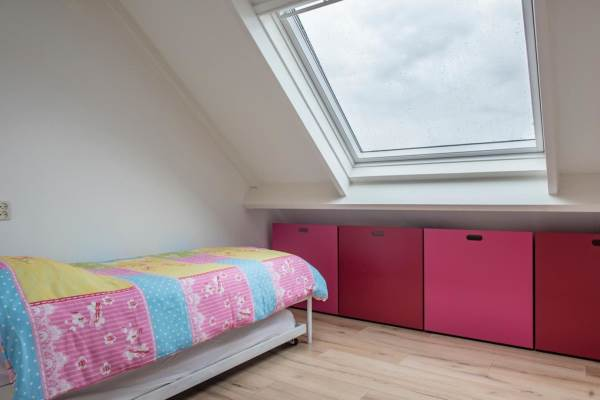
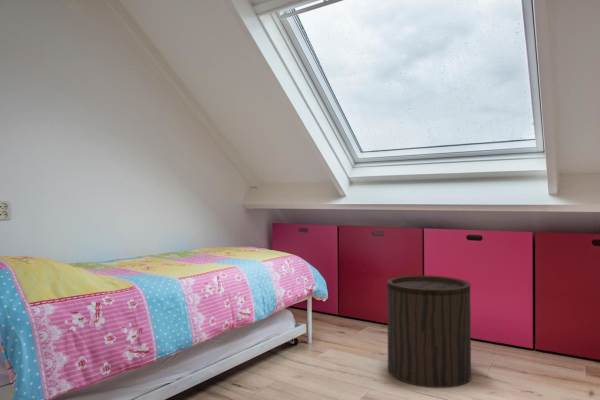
+ stool (428, 326)
